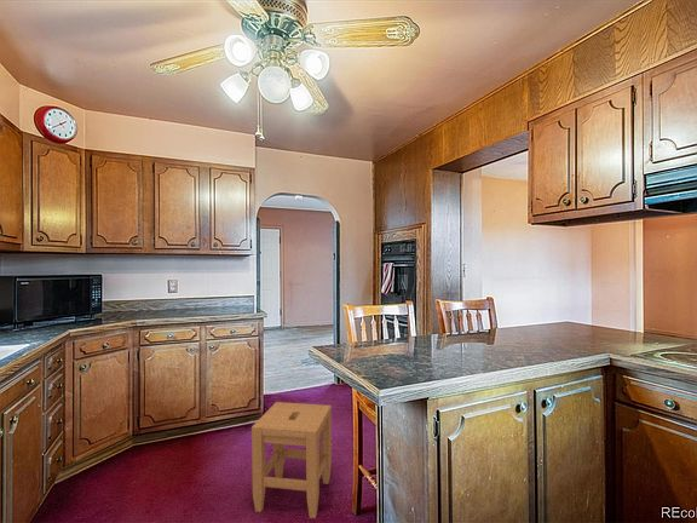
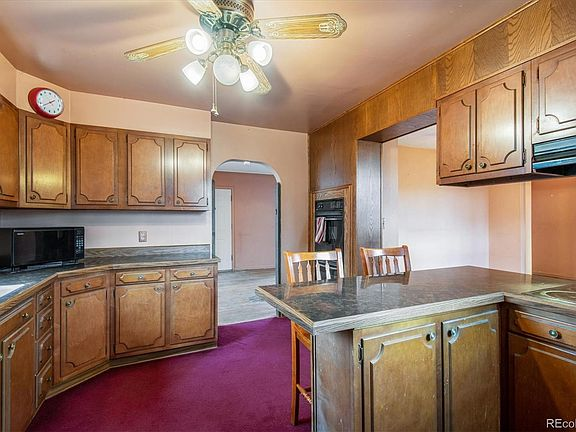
- stool (294, 455)
